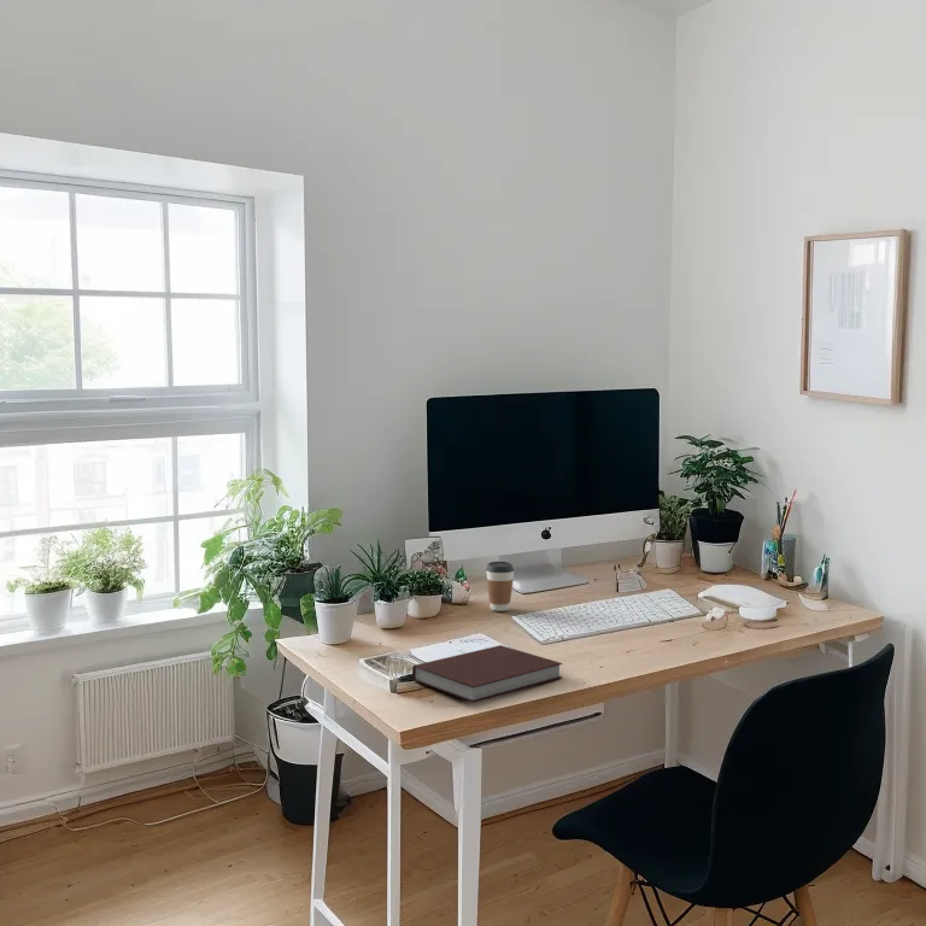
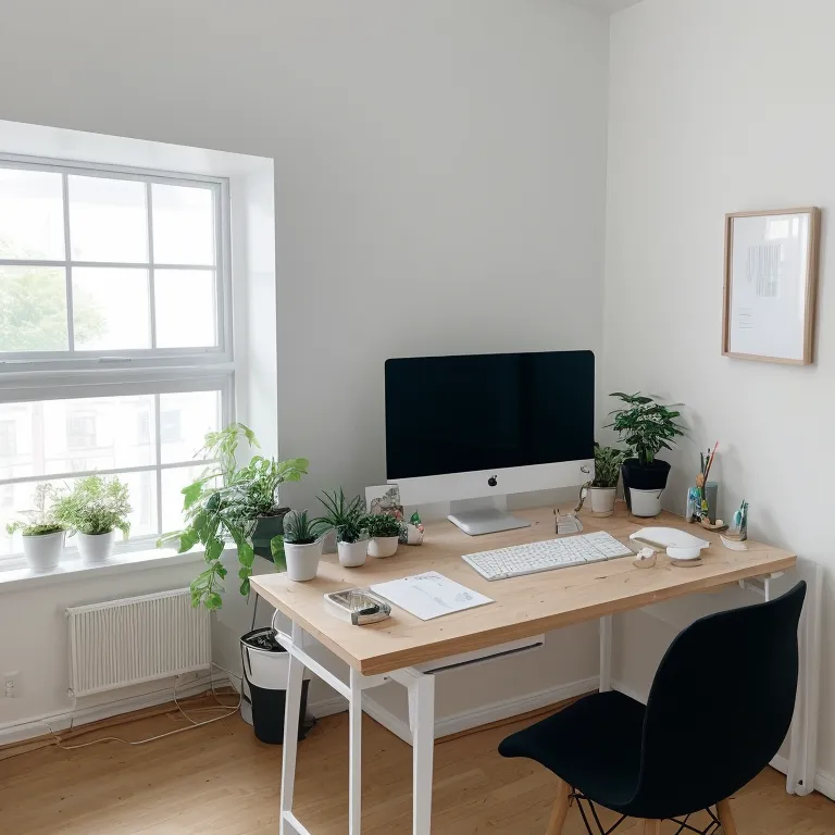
- notebook (487, 670)
- coffee cup (499, 586)
